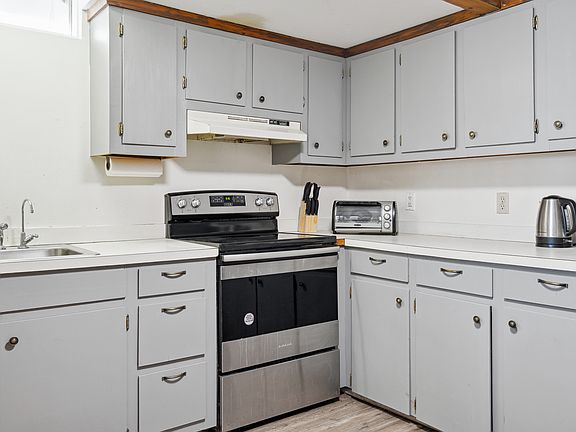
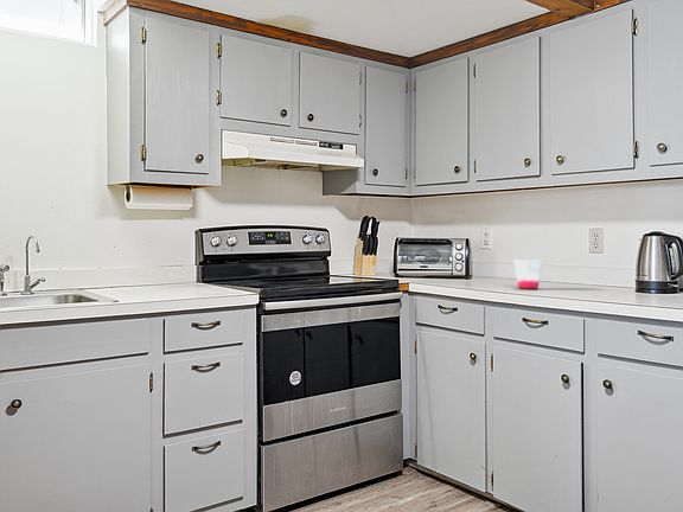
+ cup (528, 274)
